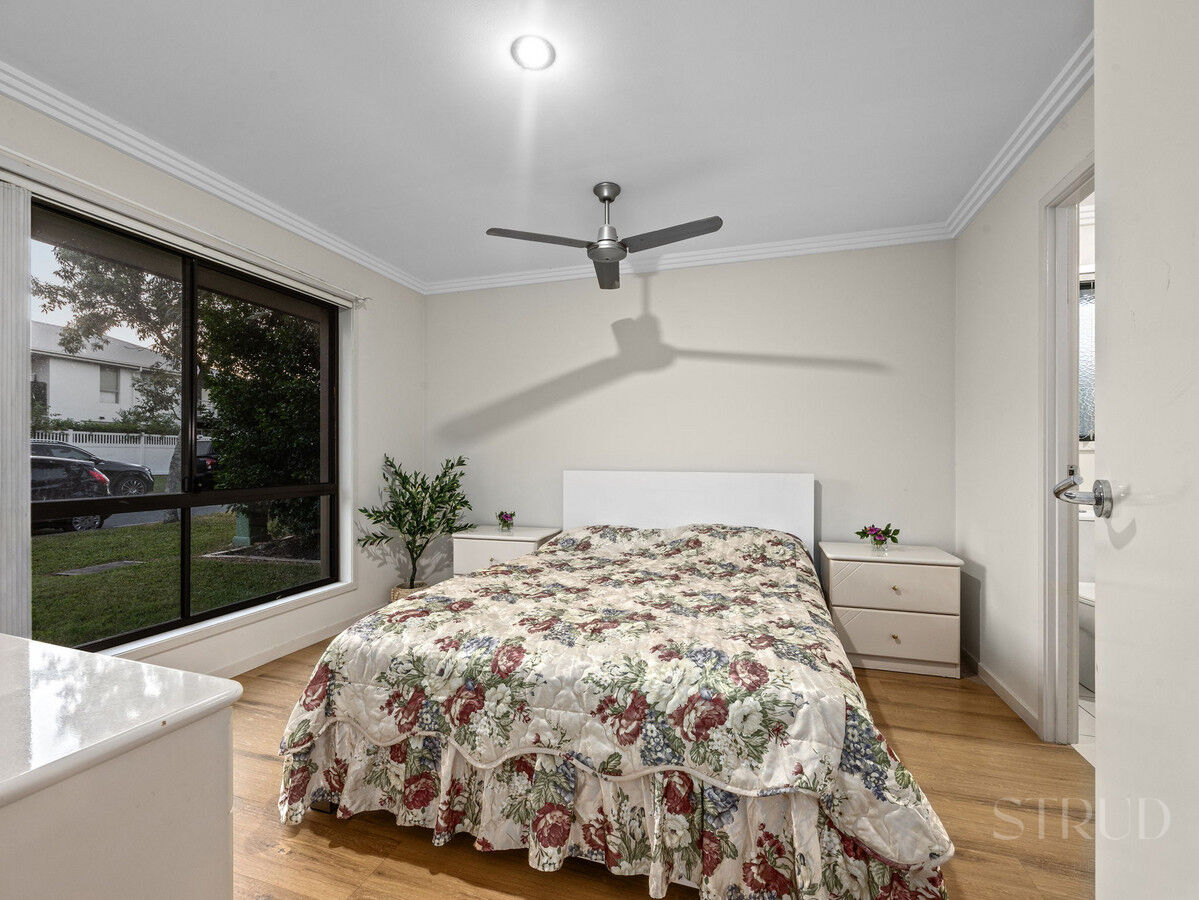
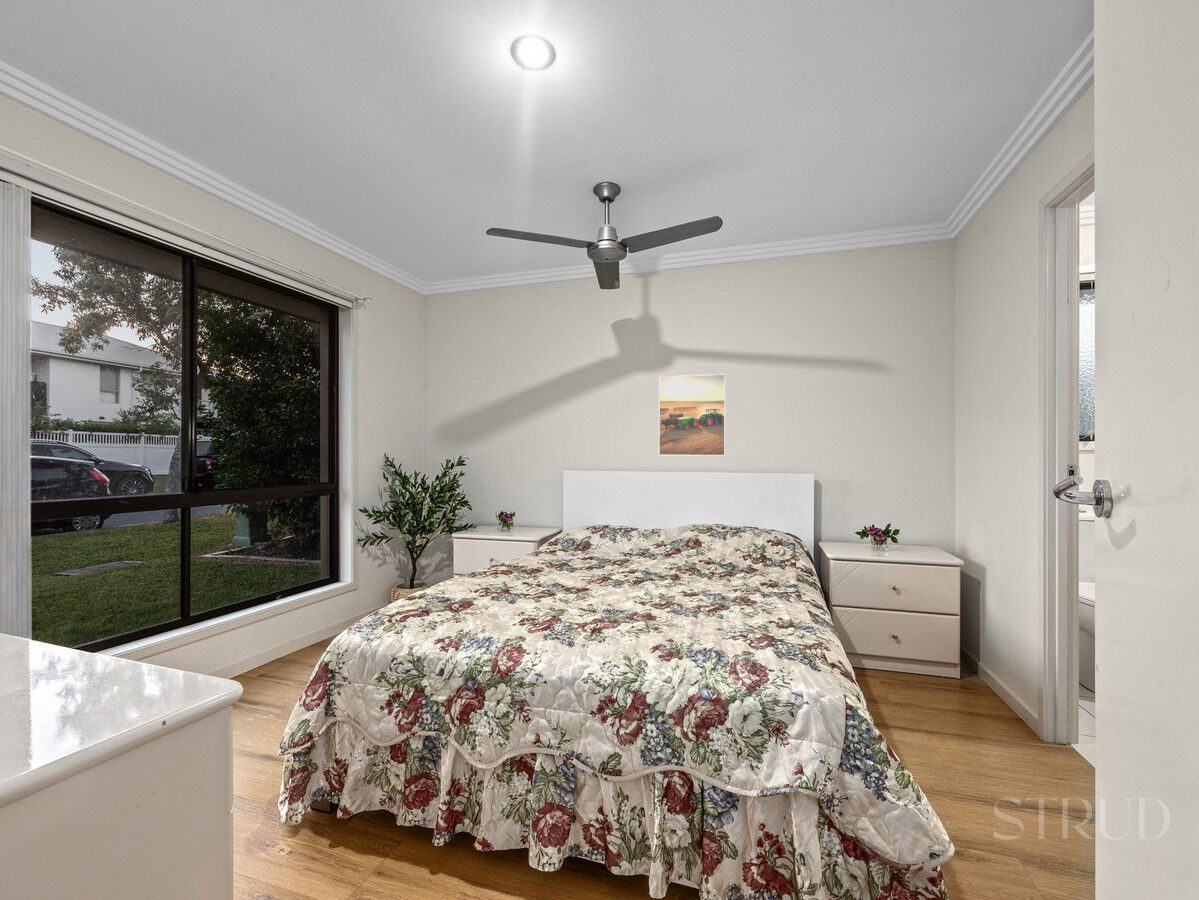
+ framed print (691, 415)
